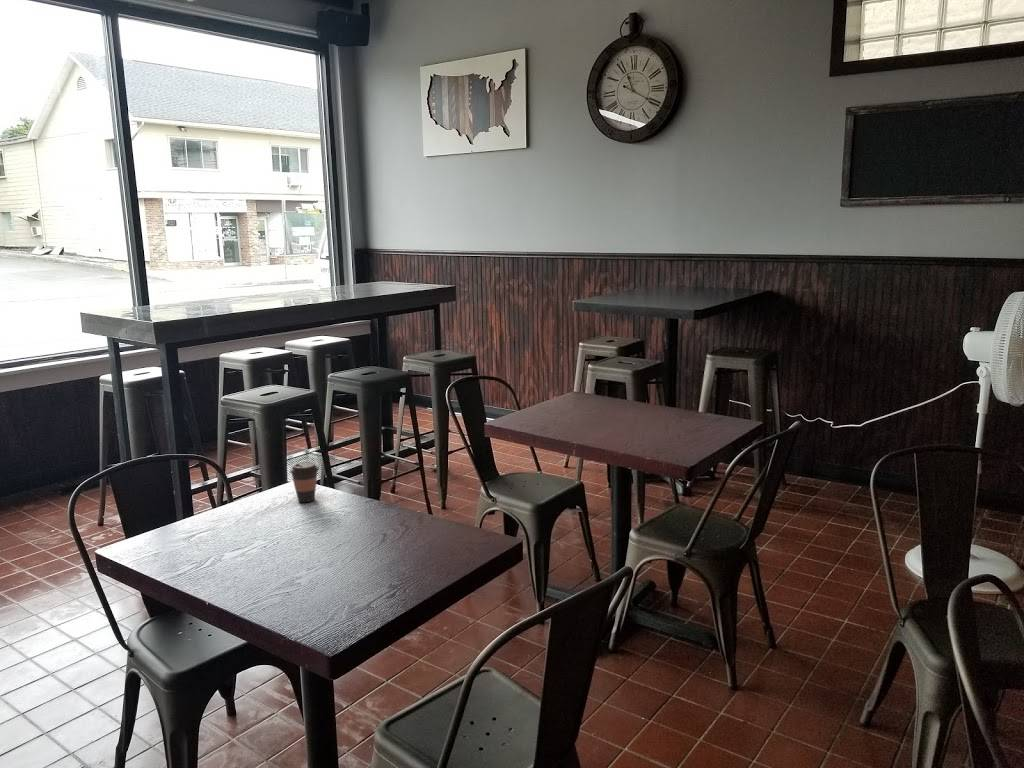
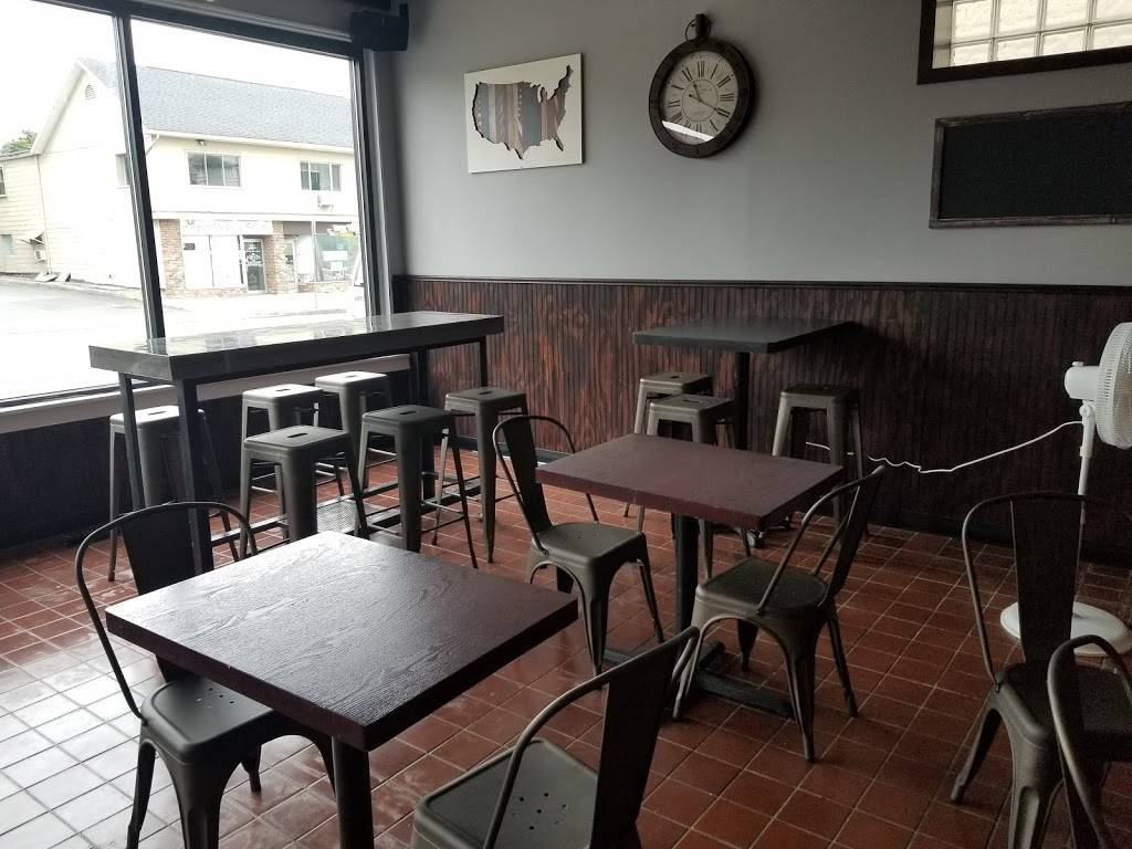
- coffee cup (305, 482)
